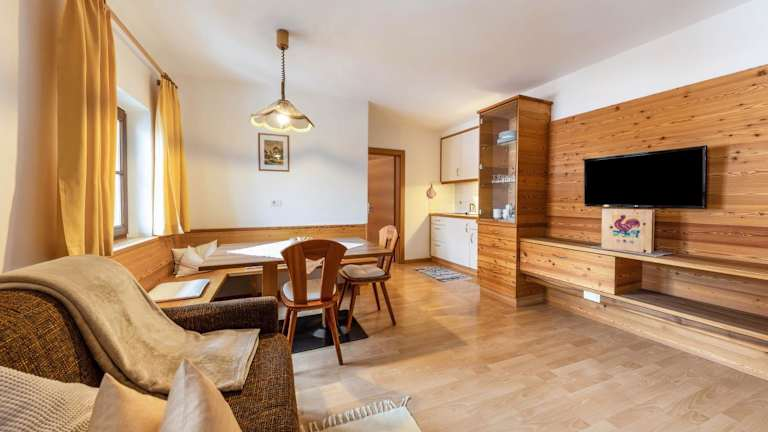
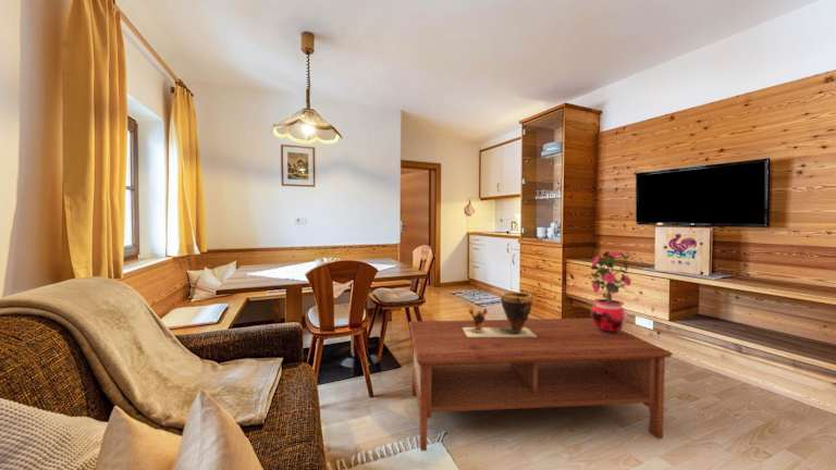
+ clay pot (504, 311)
+ potted flower (606, 288)
+ coffee table (521, 372)
